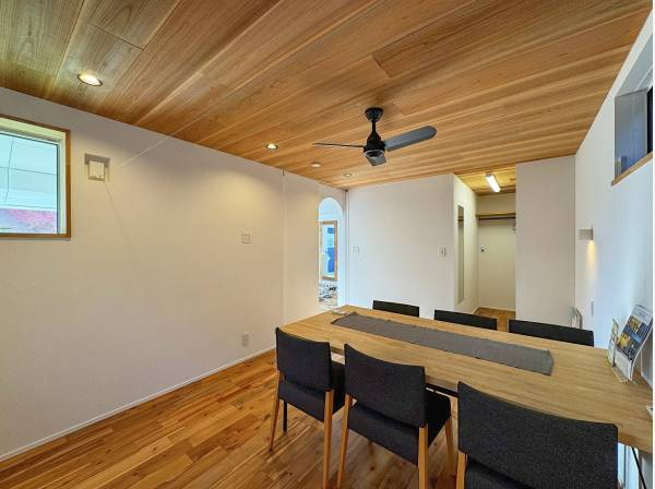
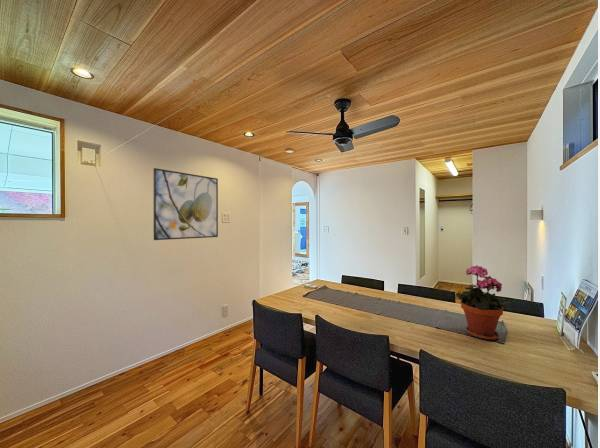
+ potted plant (481, 300)
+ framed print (188, 206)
